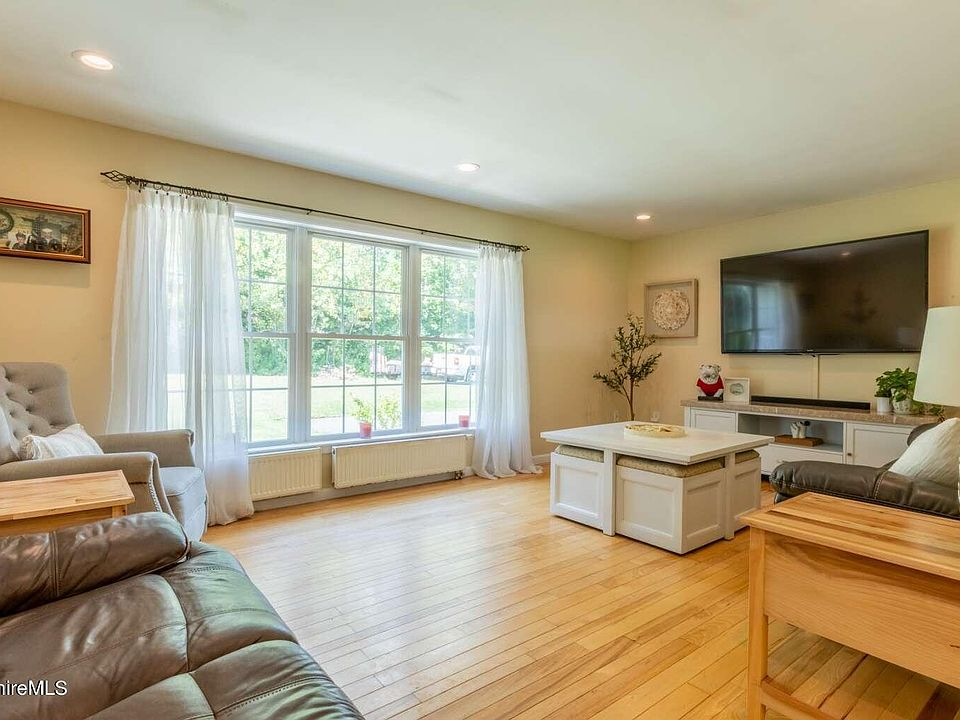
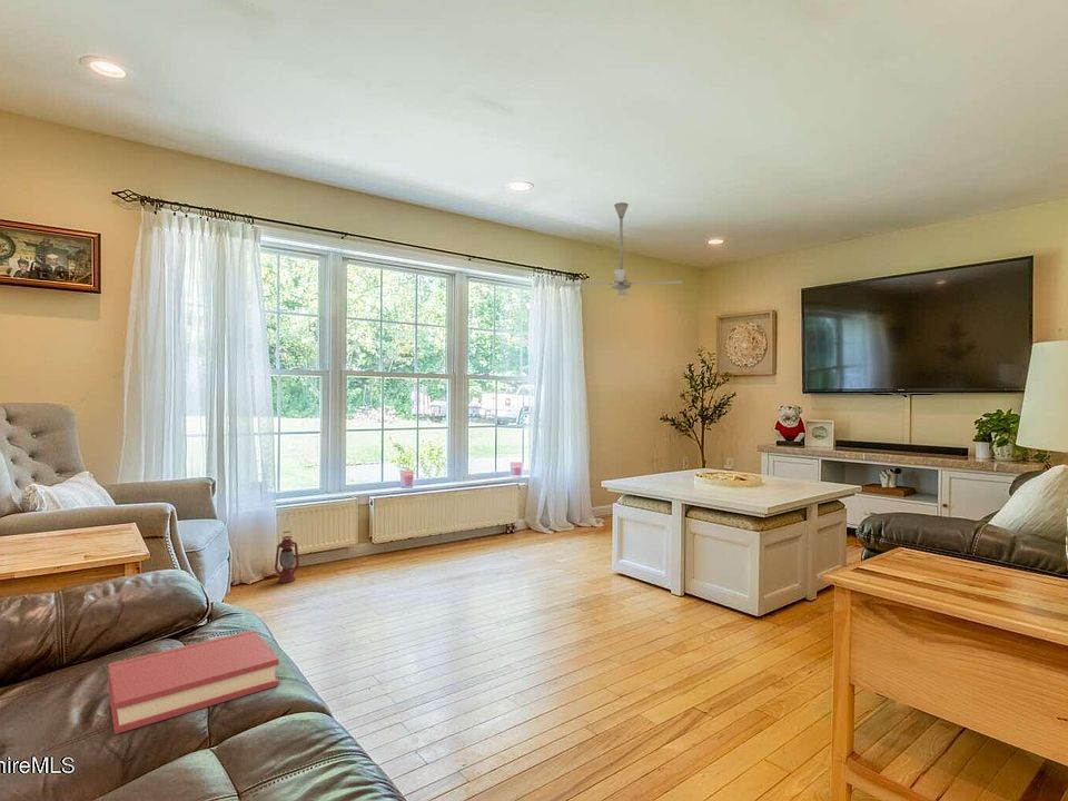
+ ceiling fan (621, 246)
+ hardback book (194, 673)
+ lantern (286, 555)
